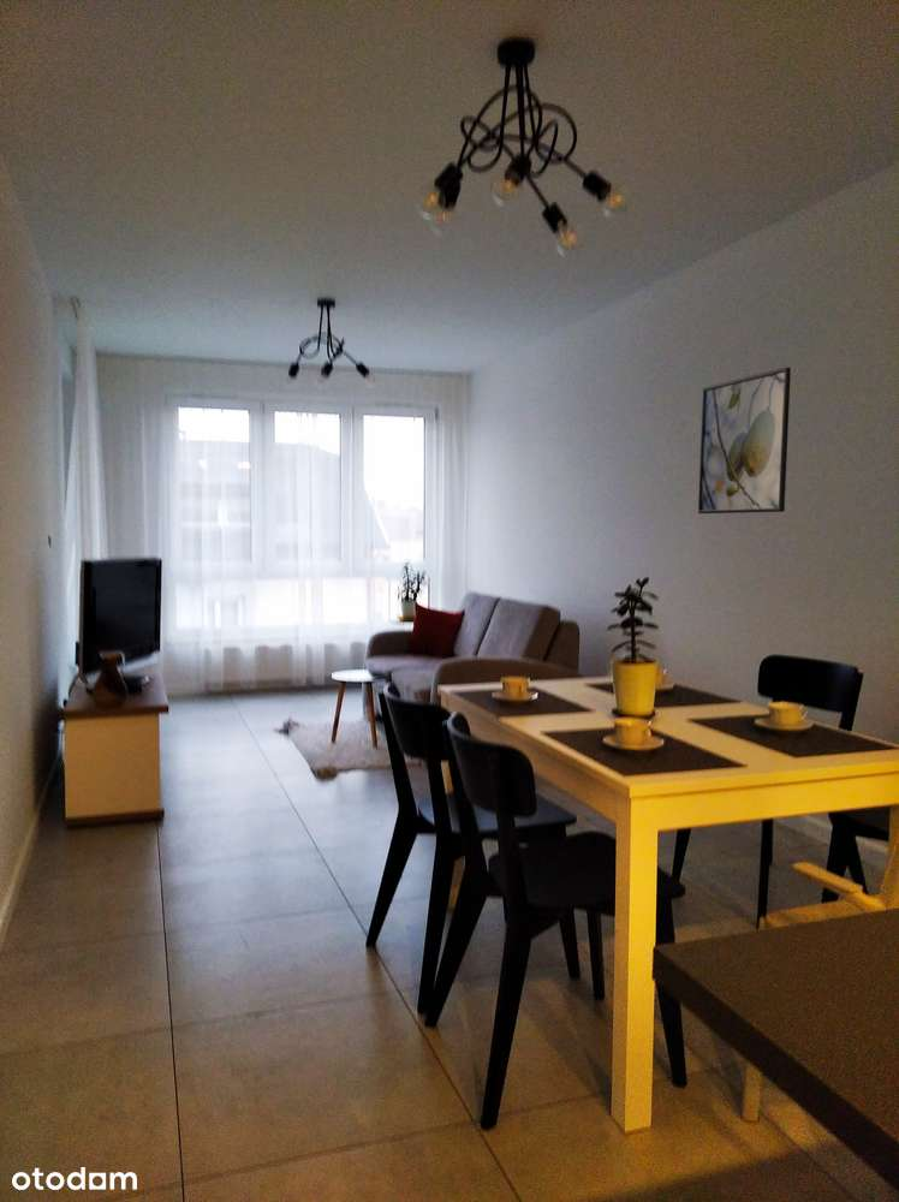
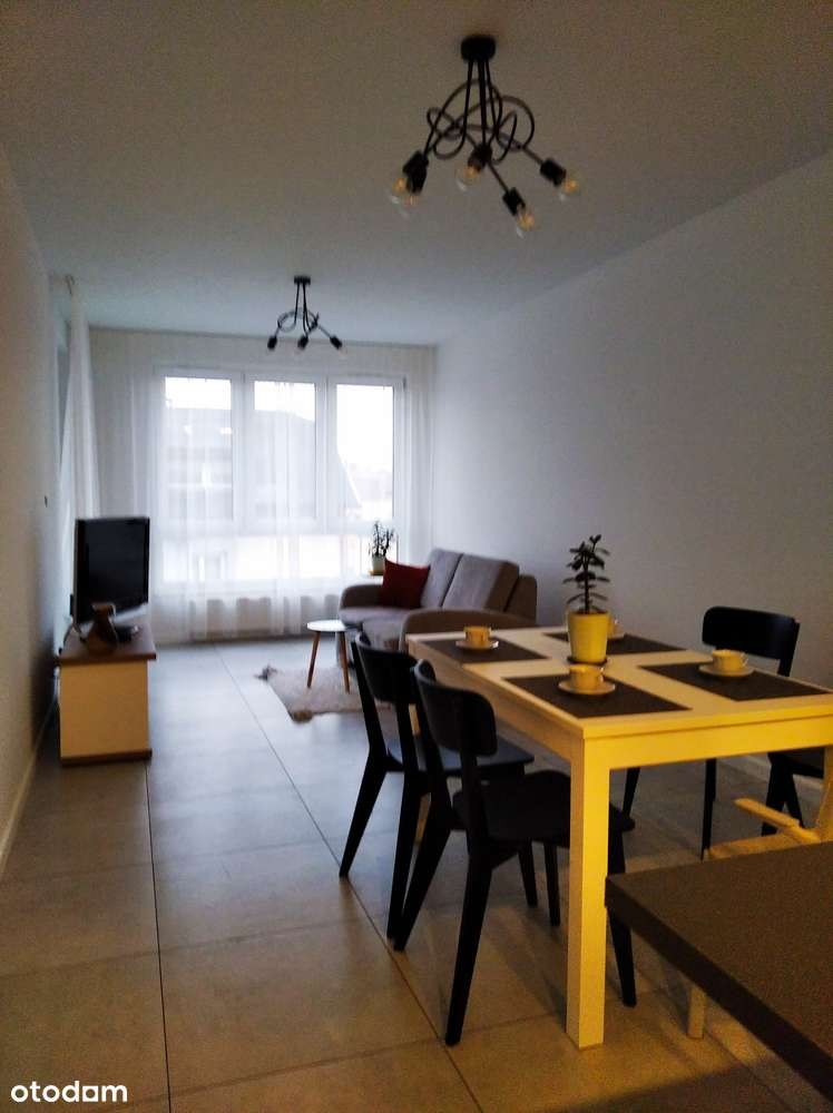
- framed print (740, 446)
